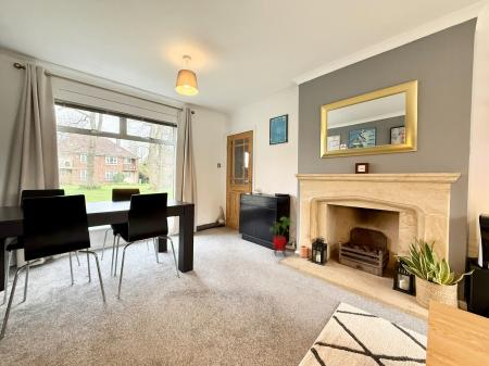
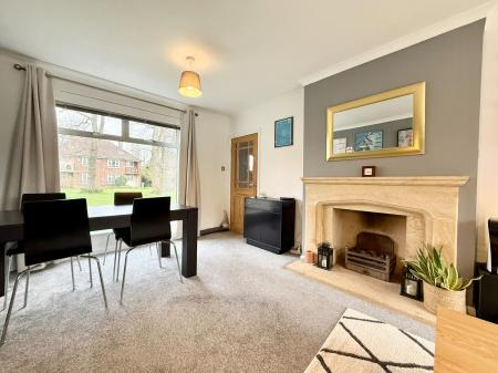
- house plant (279, 236)
